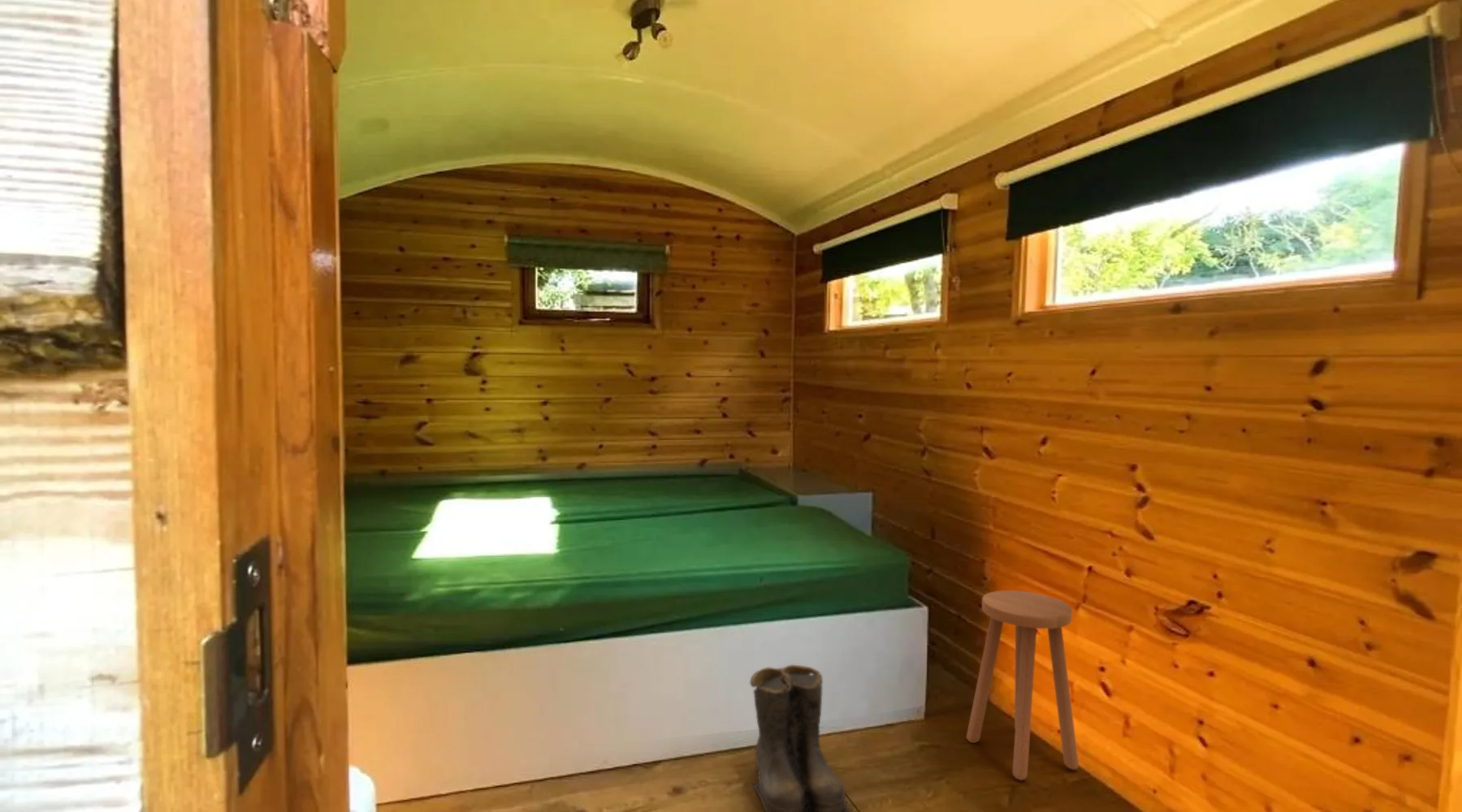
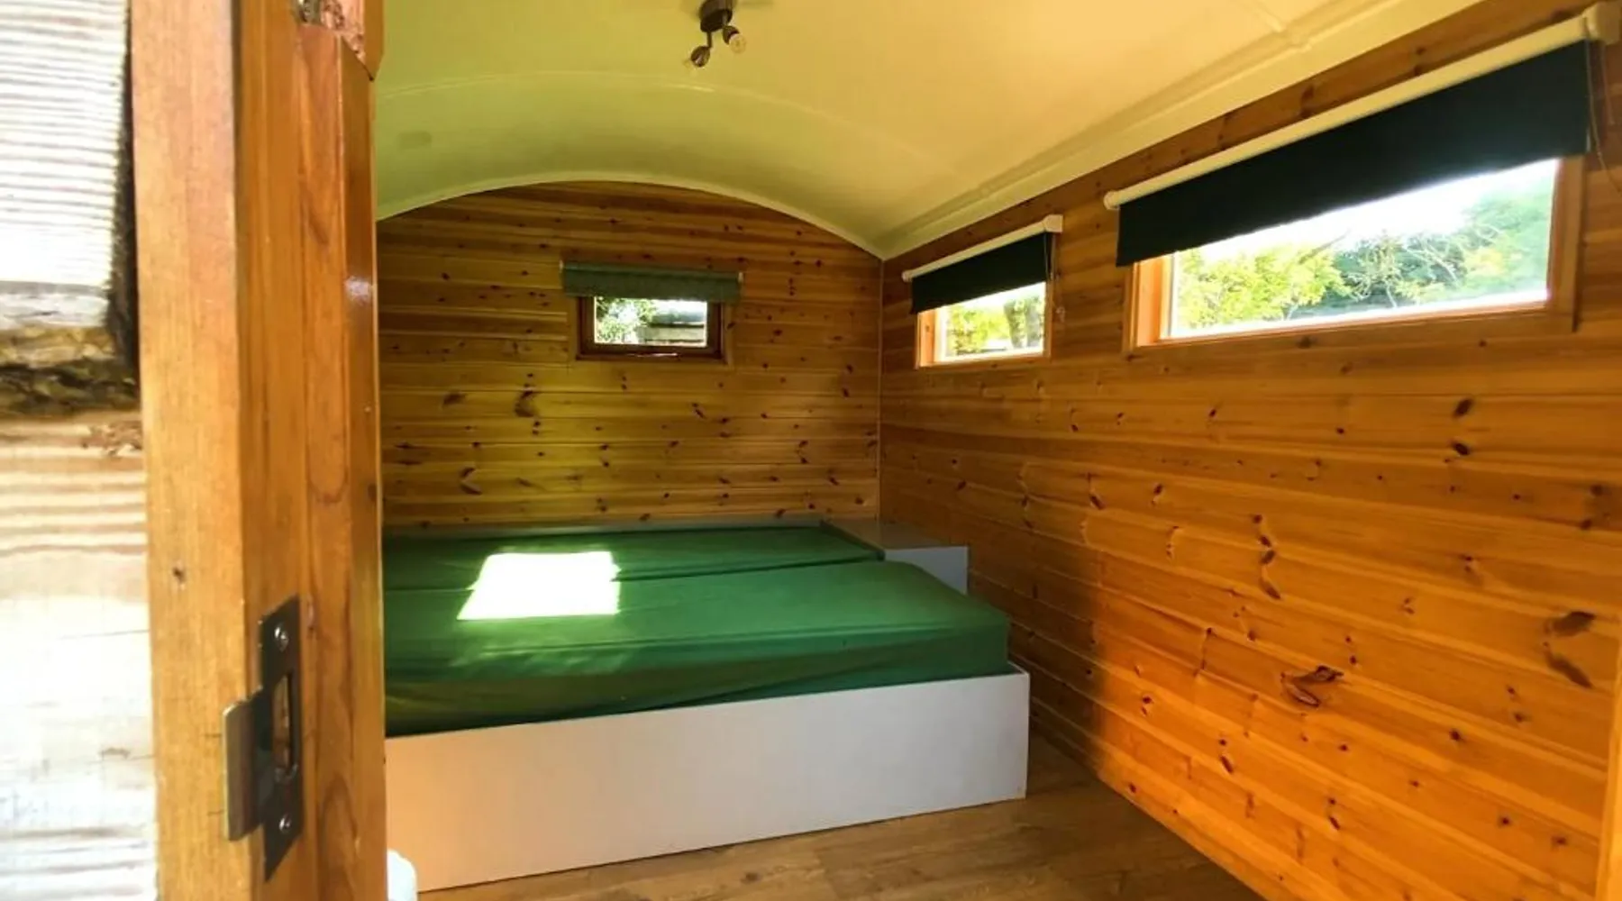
- stool (1023, 679)
- boots (795, 738)
